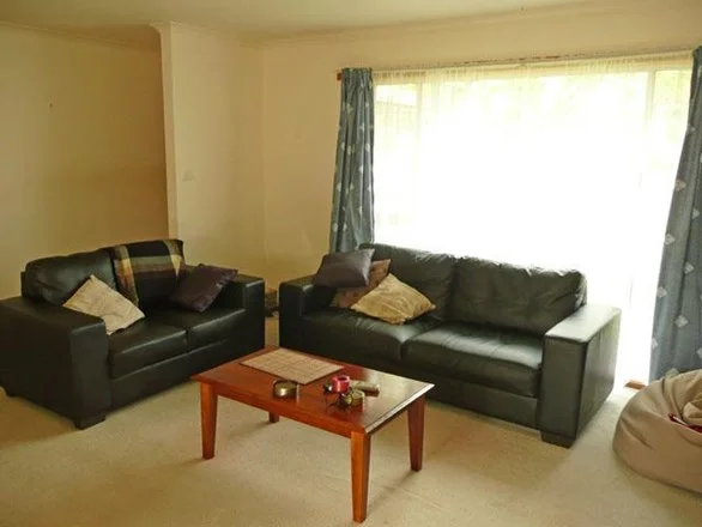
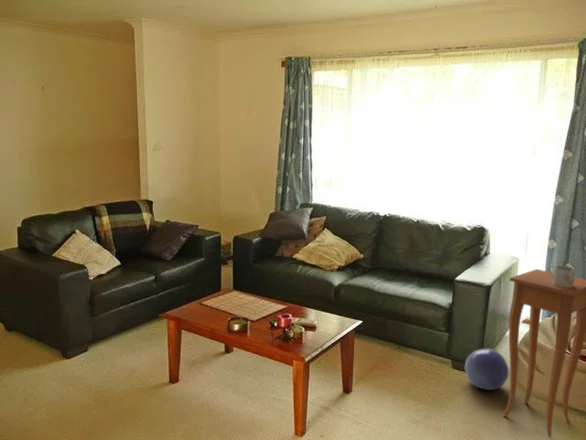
+ side table (536, 351)
+ ball (486, 368)
+ mug (560, 275)
